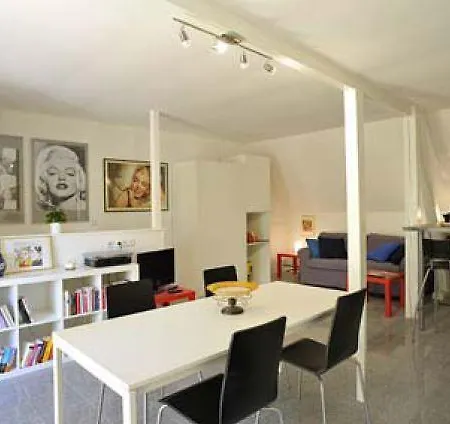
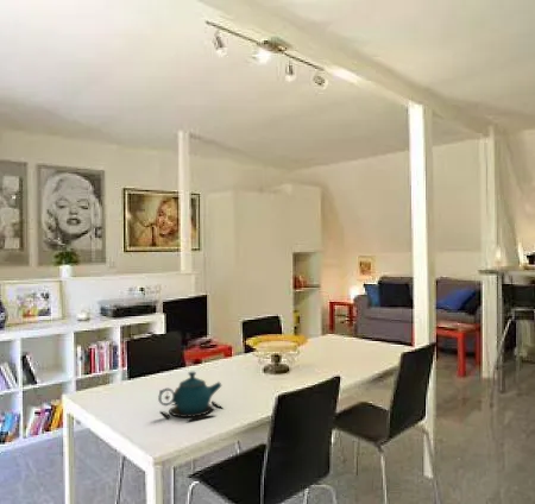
+ teapot (190, 391)
